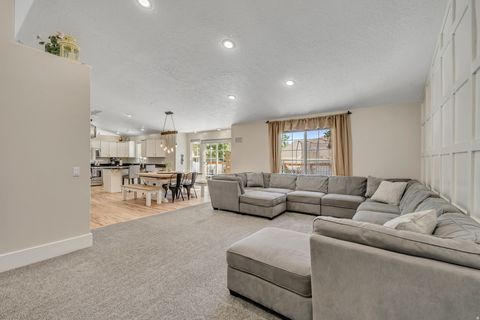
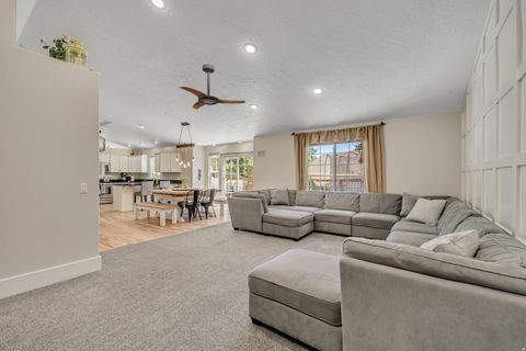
+ ceiling fan (208, 86)
